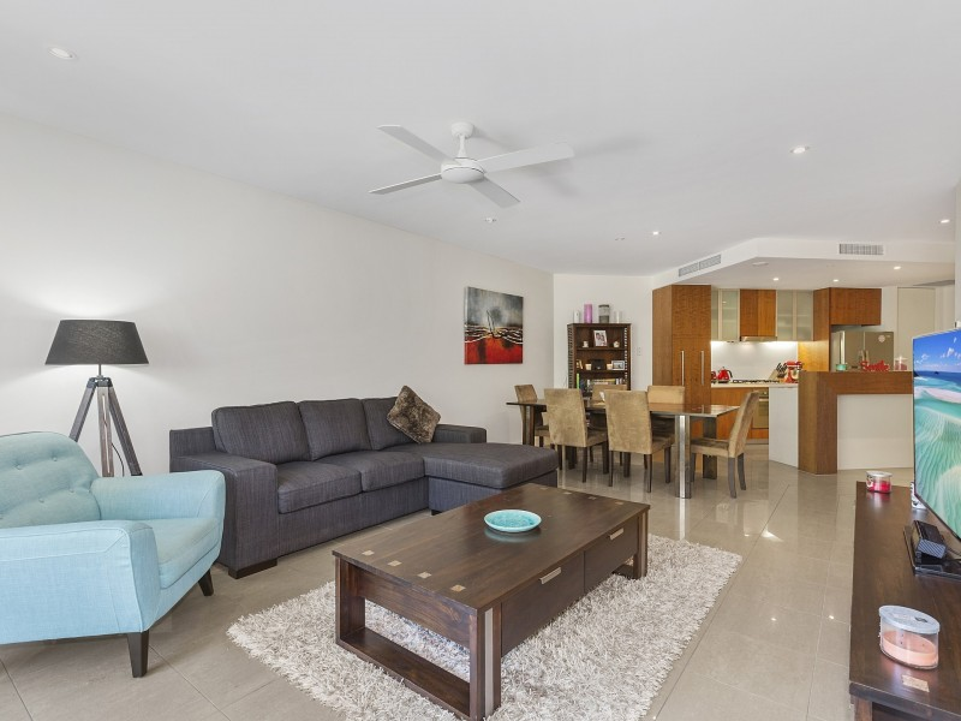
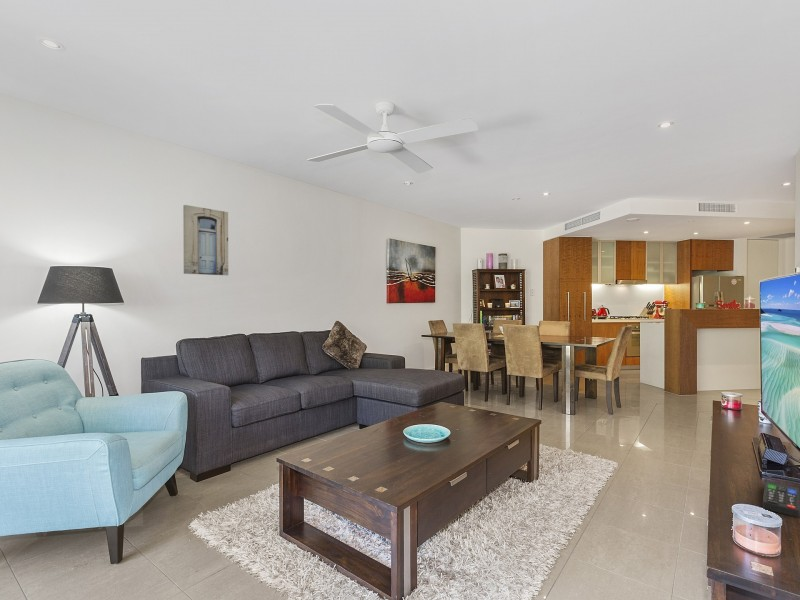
+ wall art (206, 241)
+ remote control (781, 497)
